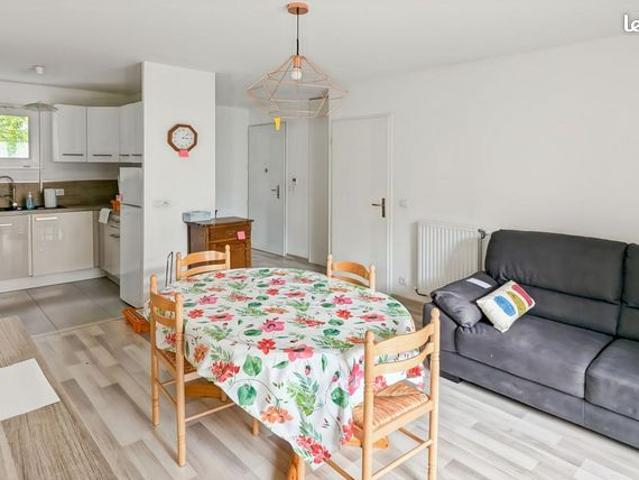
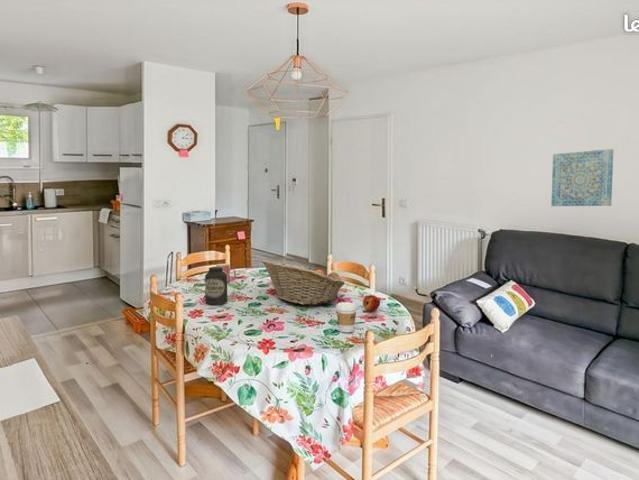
+ coffee cup (346, 317)
+ fruit basket (302, 279)
+ mug (226, 272)
+ wall art (581, 179)
+ canister (216, 284)
+ apple (371, 303)
